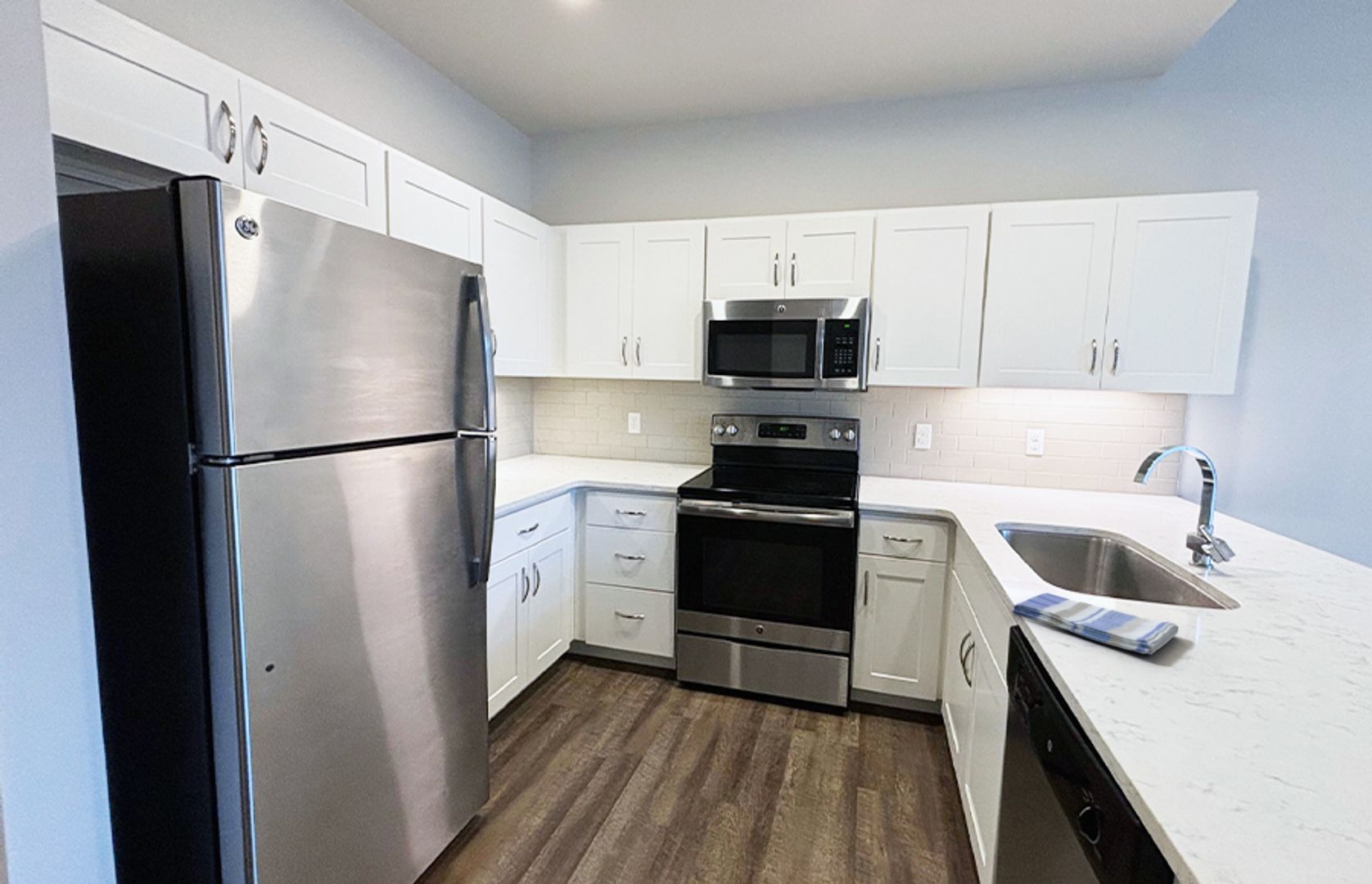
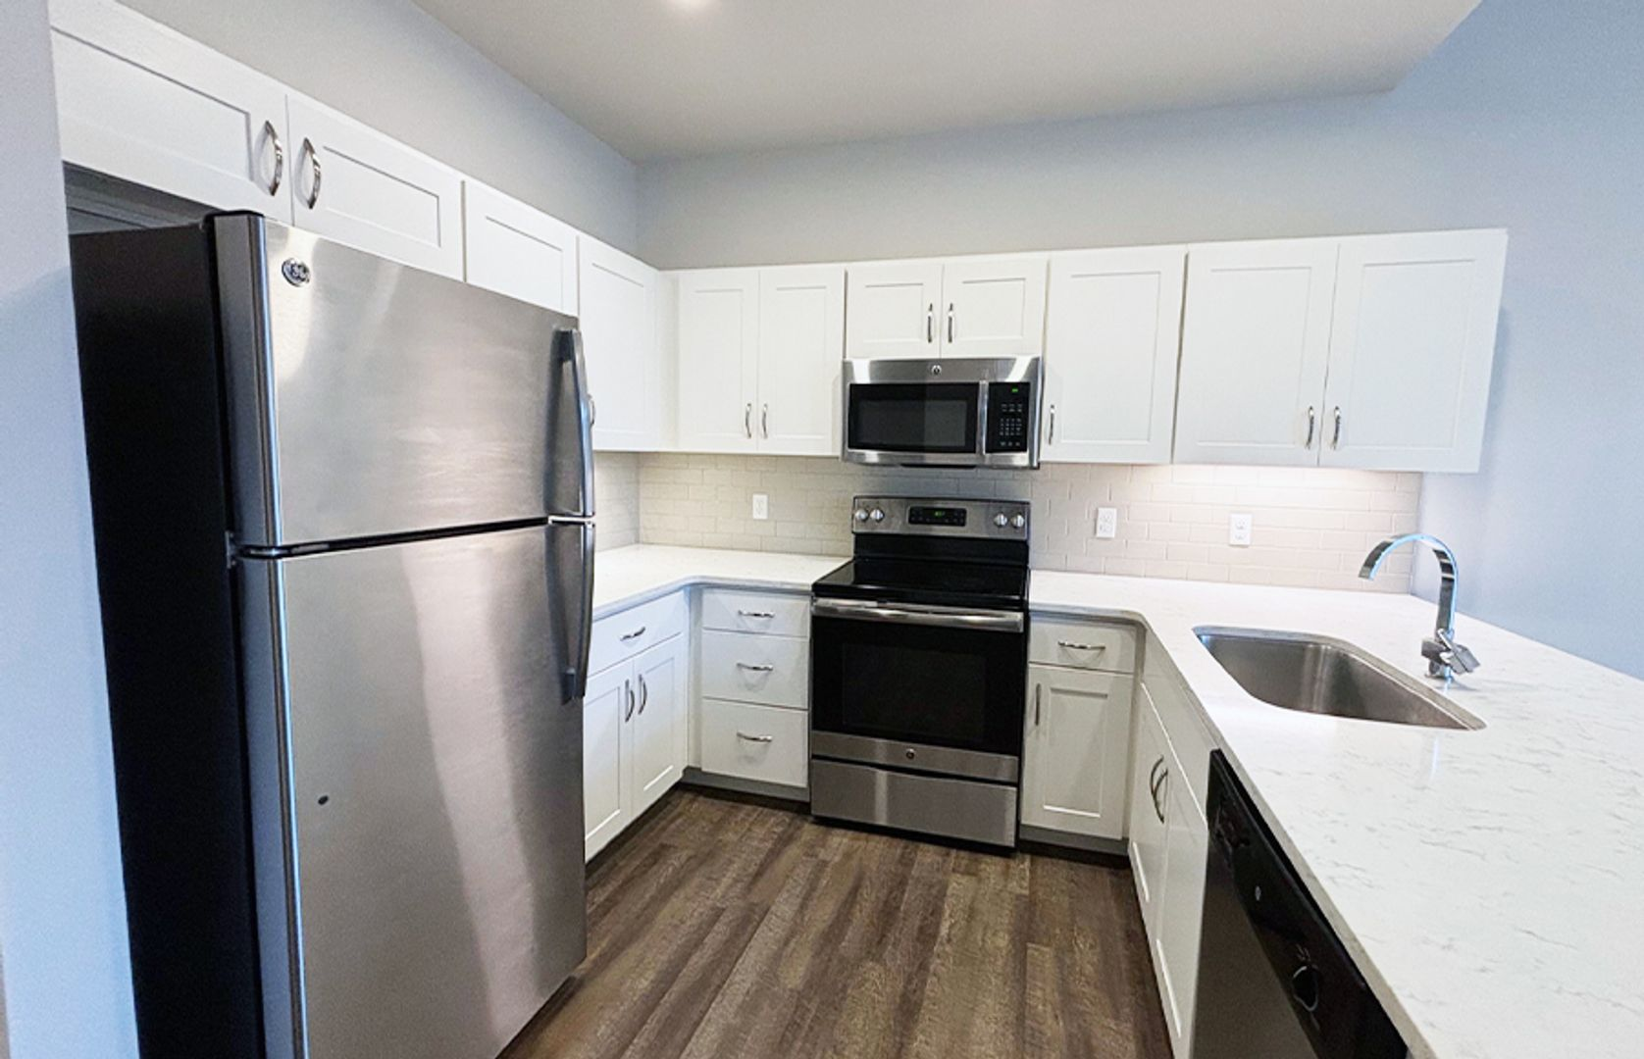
- dish towel (1093, 618)
